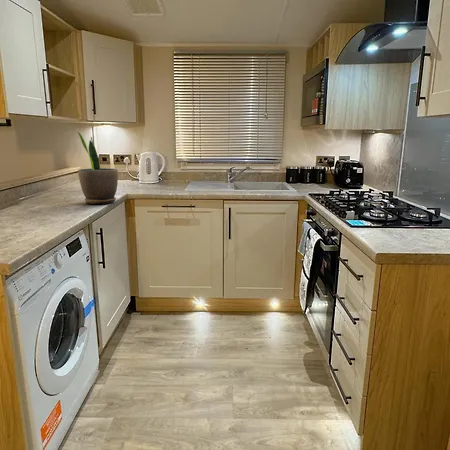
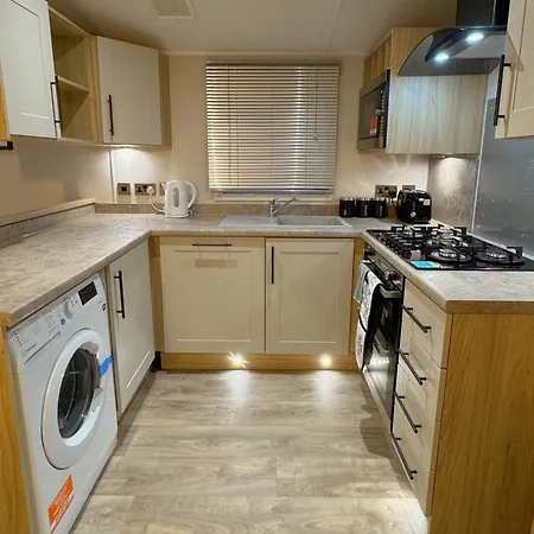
- potted plant (98, 167)
